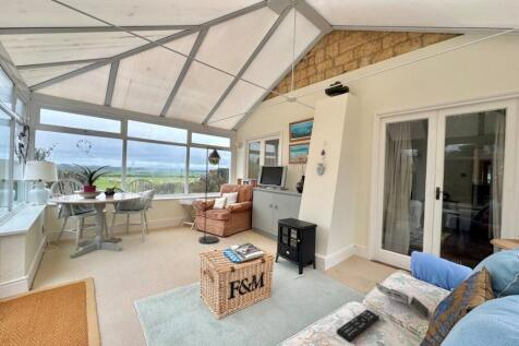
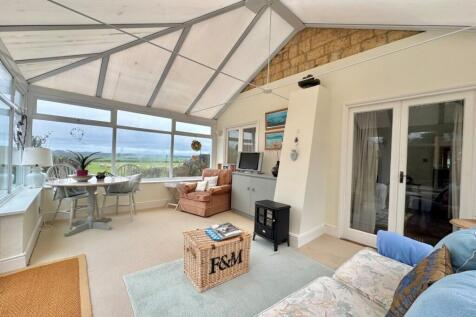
- paperback book (399, 297)
- floor lamp (206, 193)
- remote control (359, 323)
